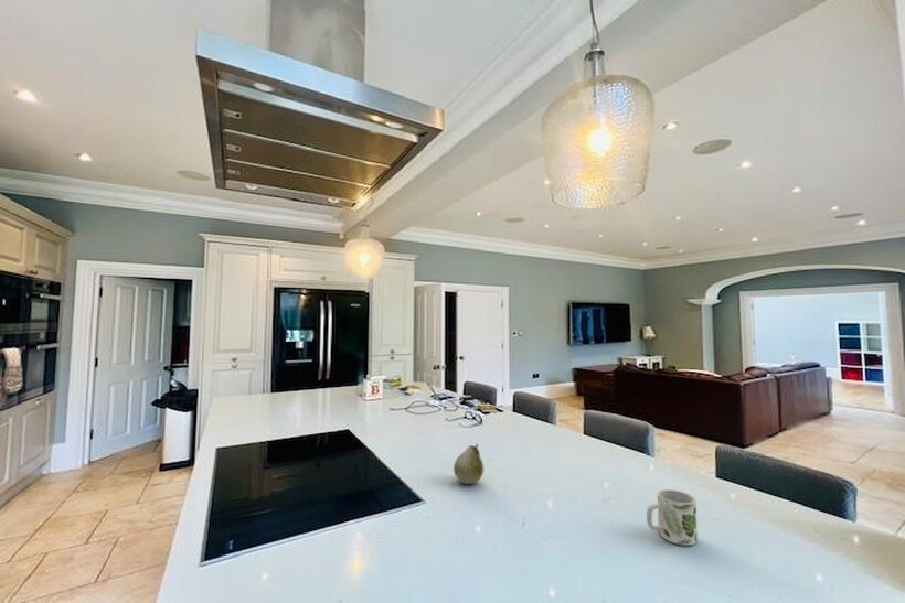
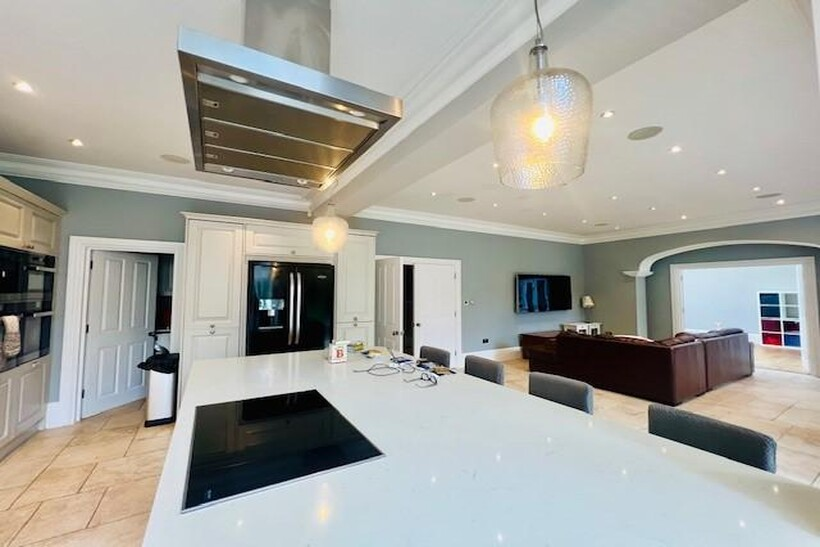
- mug (670, 516)
- fruit (468, 463)
